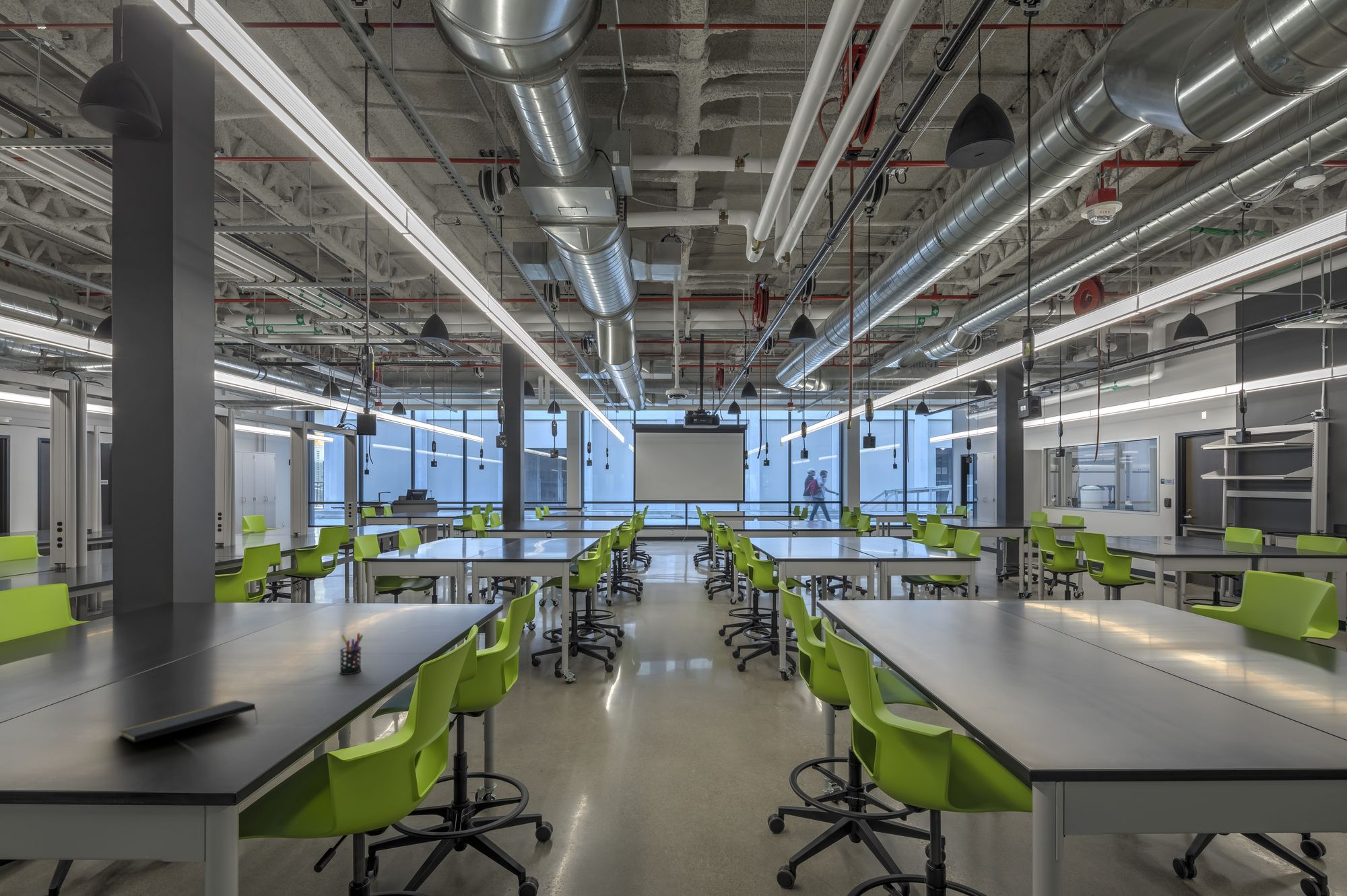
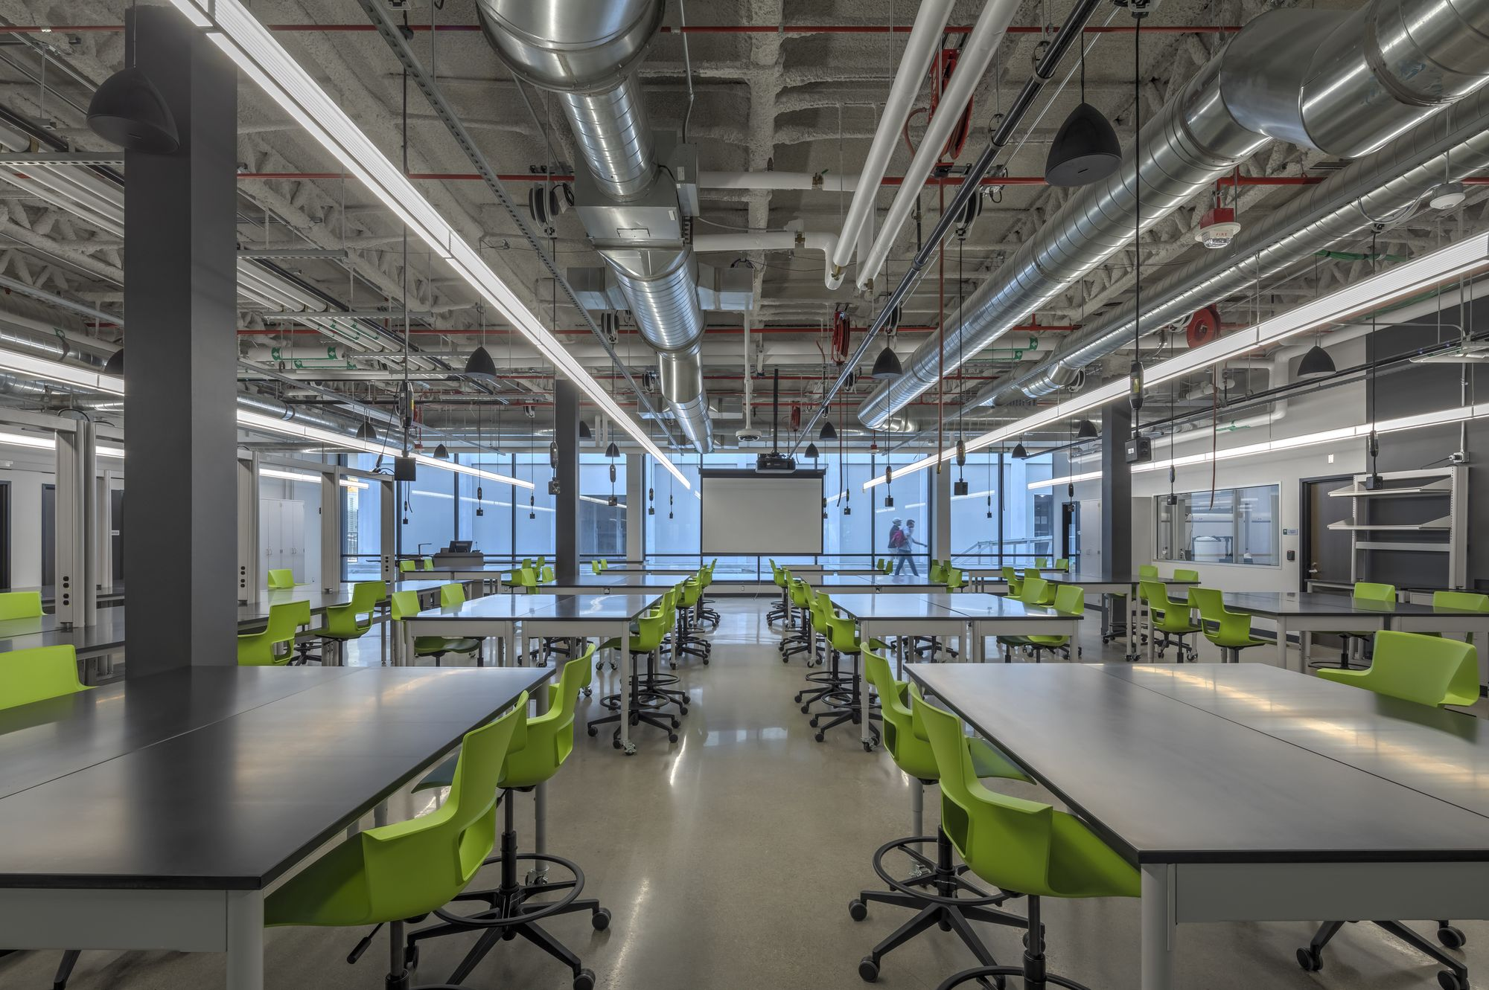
- notepad (189, 719)
- pen holder (353, 651)
